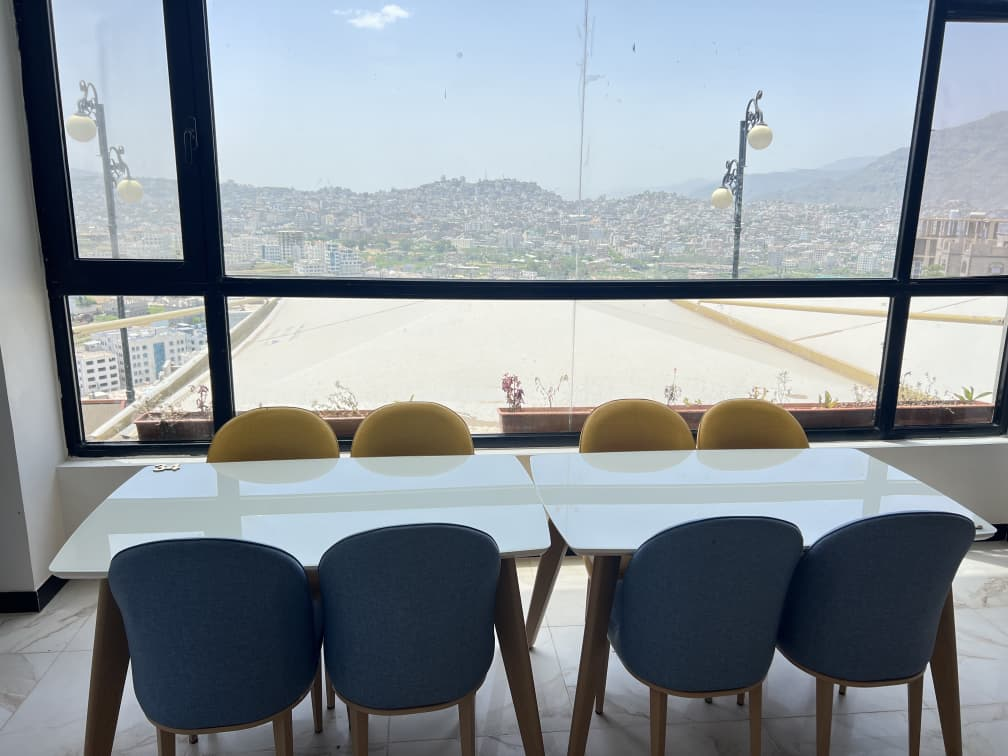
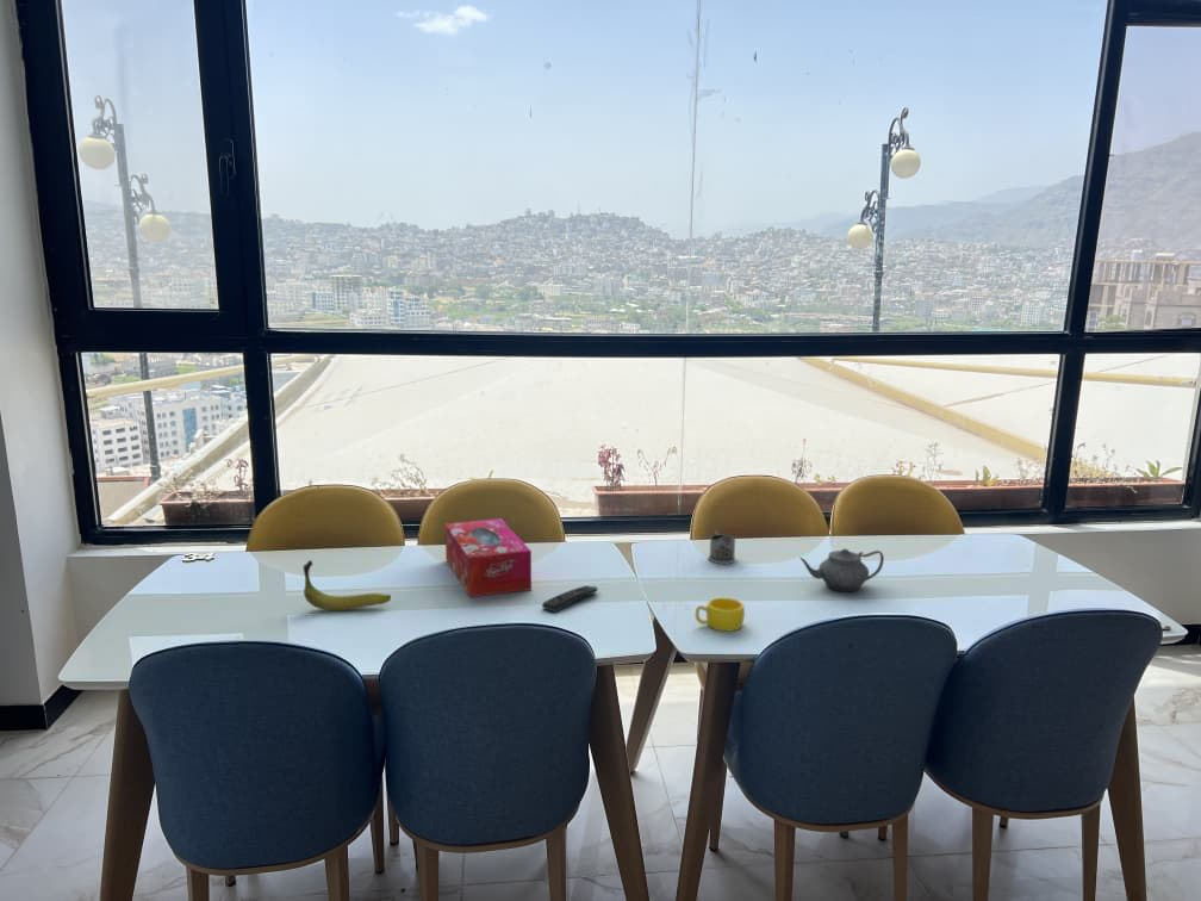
+ teapot (840, 568)
+ cup (718, 615)
+ tissue box (486, 554)
+ remote control (572, 596)
+ tea glass holder (720, 545)
+ banana (347, 596)
